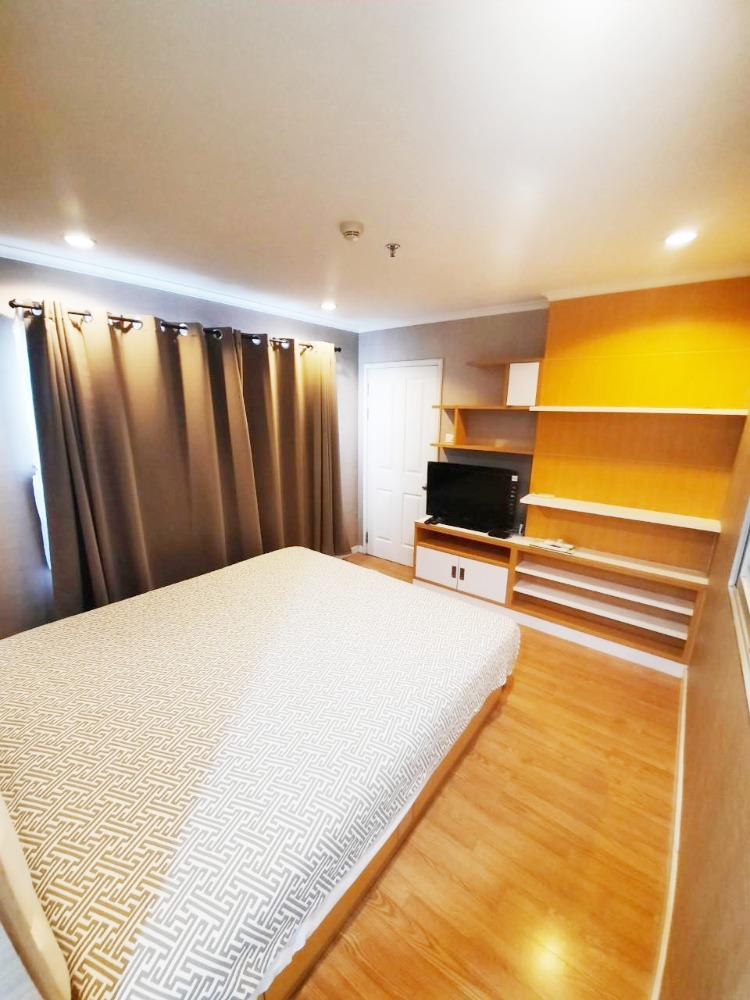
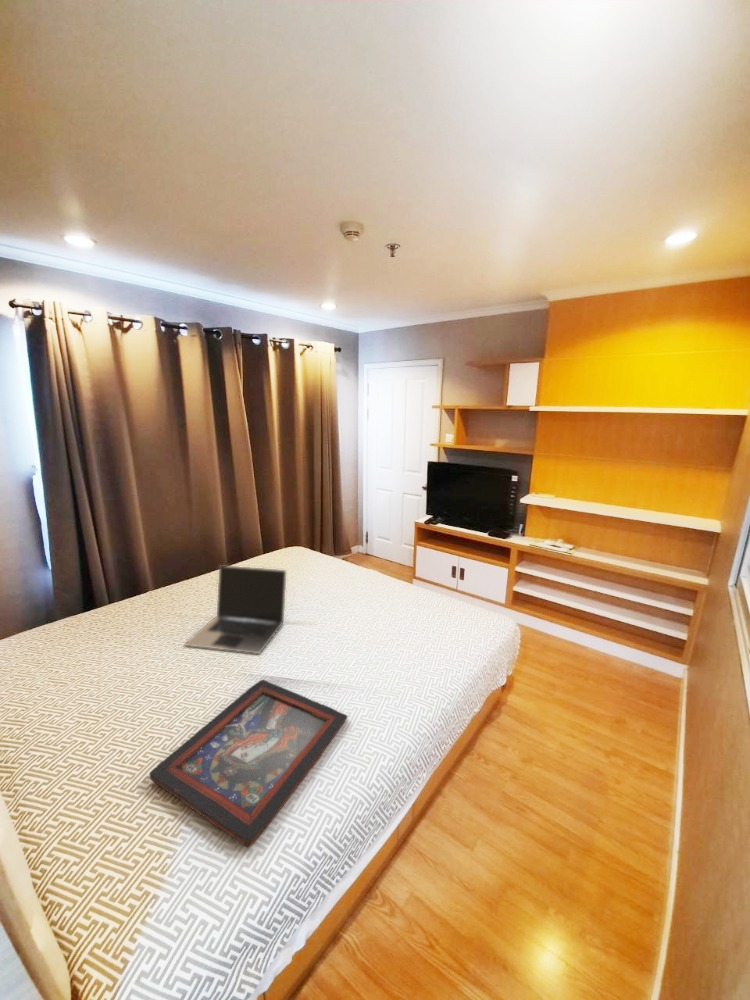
+ decorative tray (257, 744)
+ laptop (238, 605)
